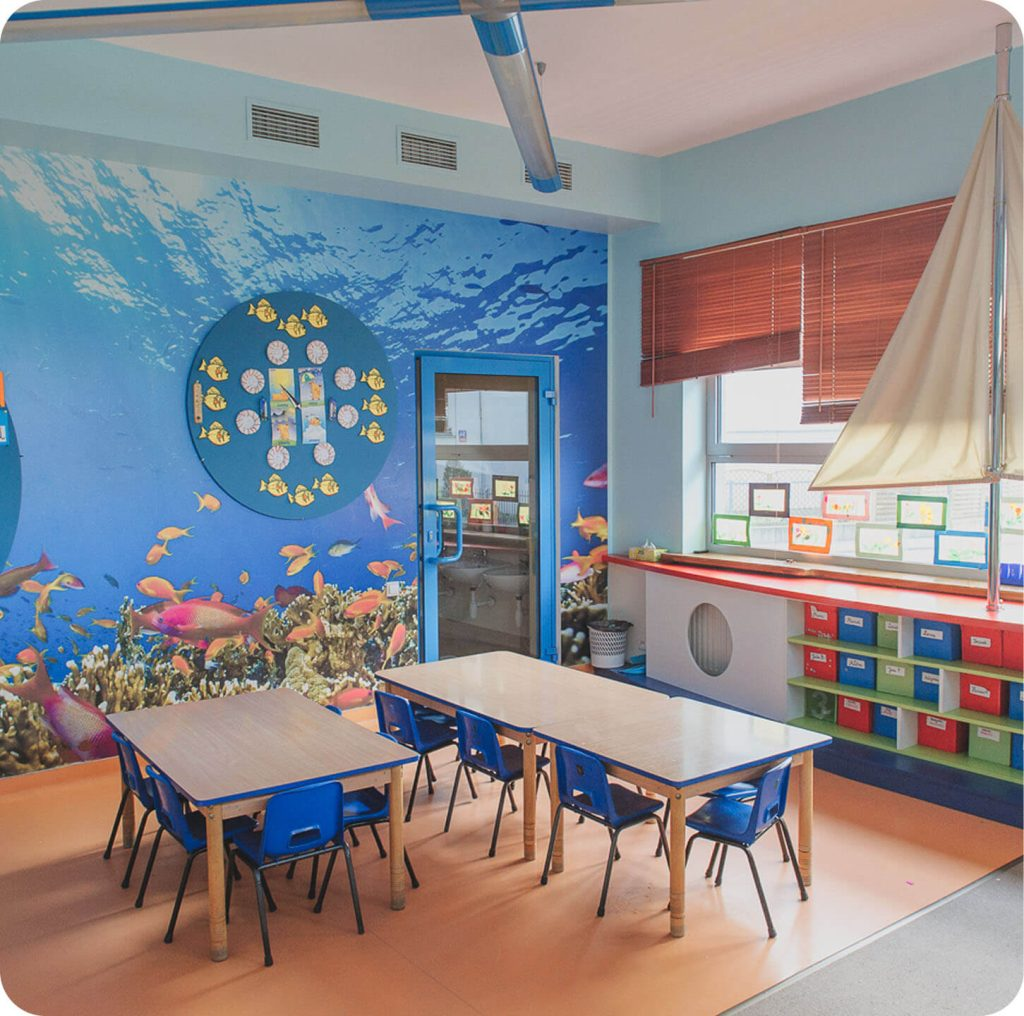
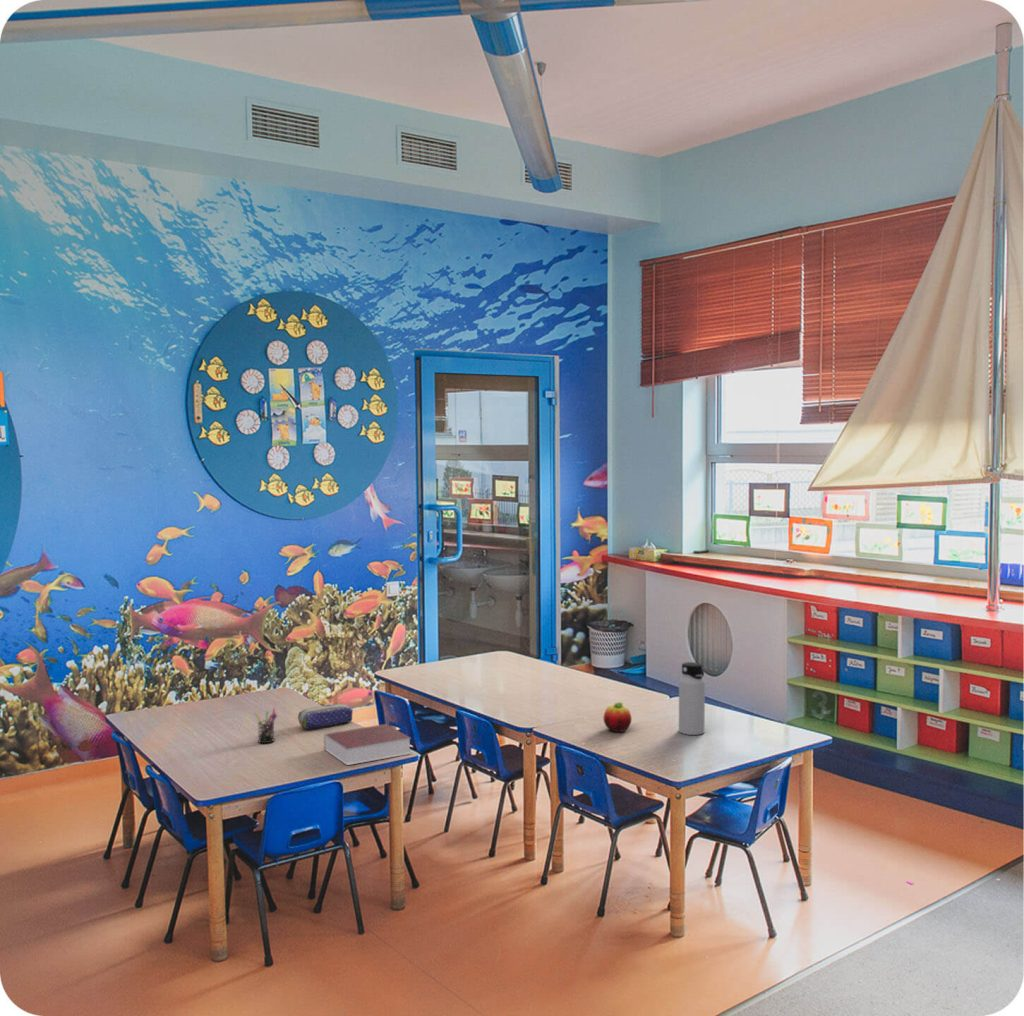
+ water bottle (691, 697)
+ pen holder (267, 724)
+ pencil case (325, 715)
+ book (367, 743)
+ fruit (617, 717)
